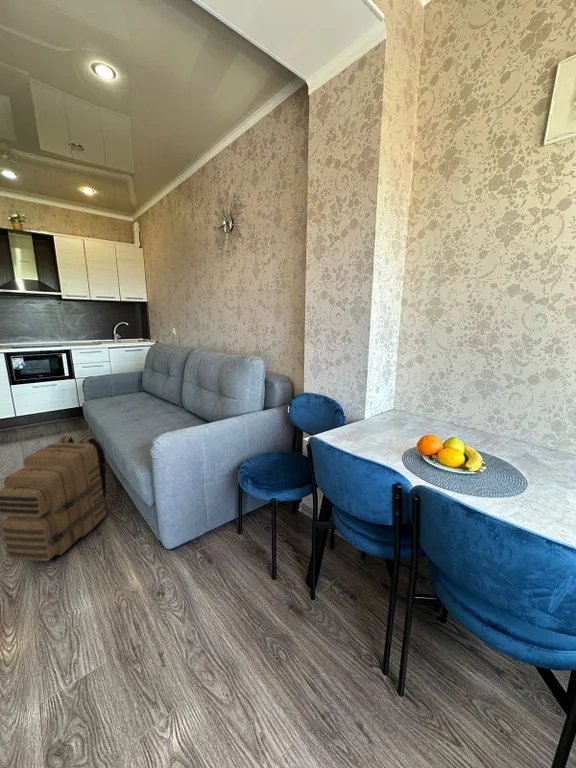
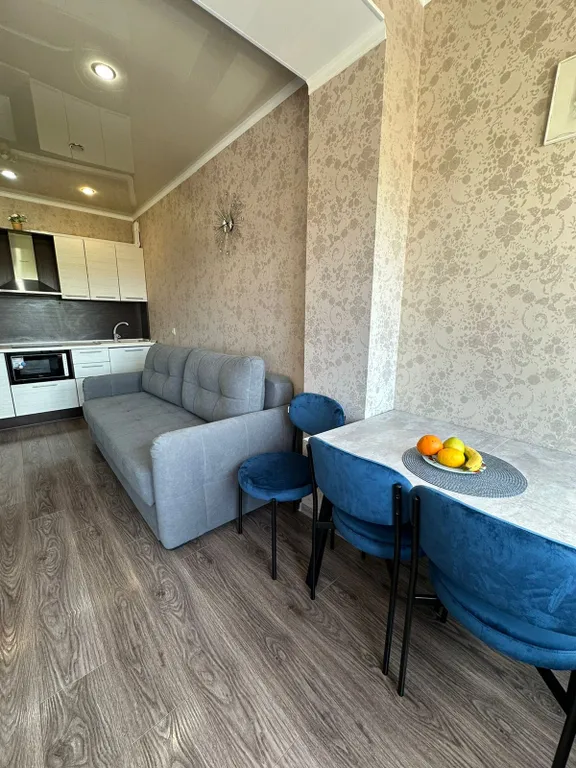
- backpack (59, 491)
